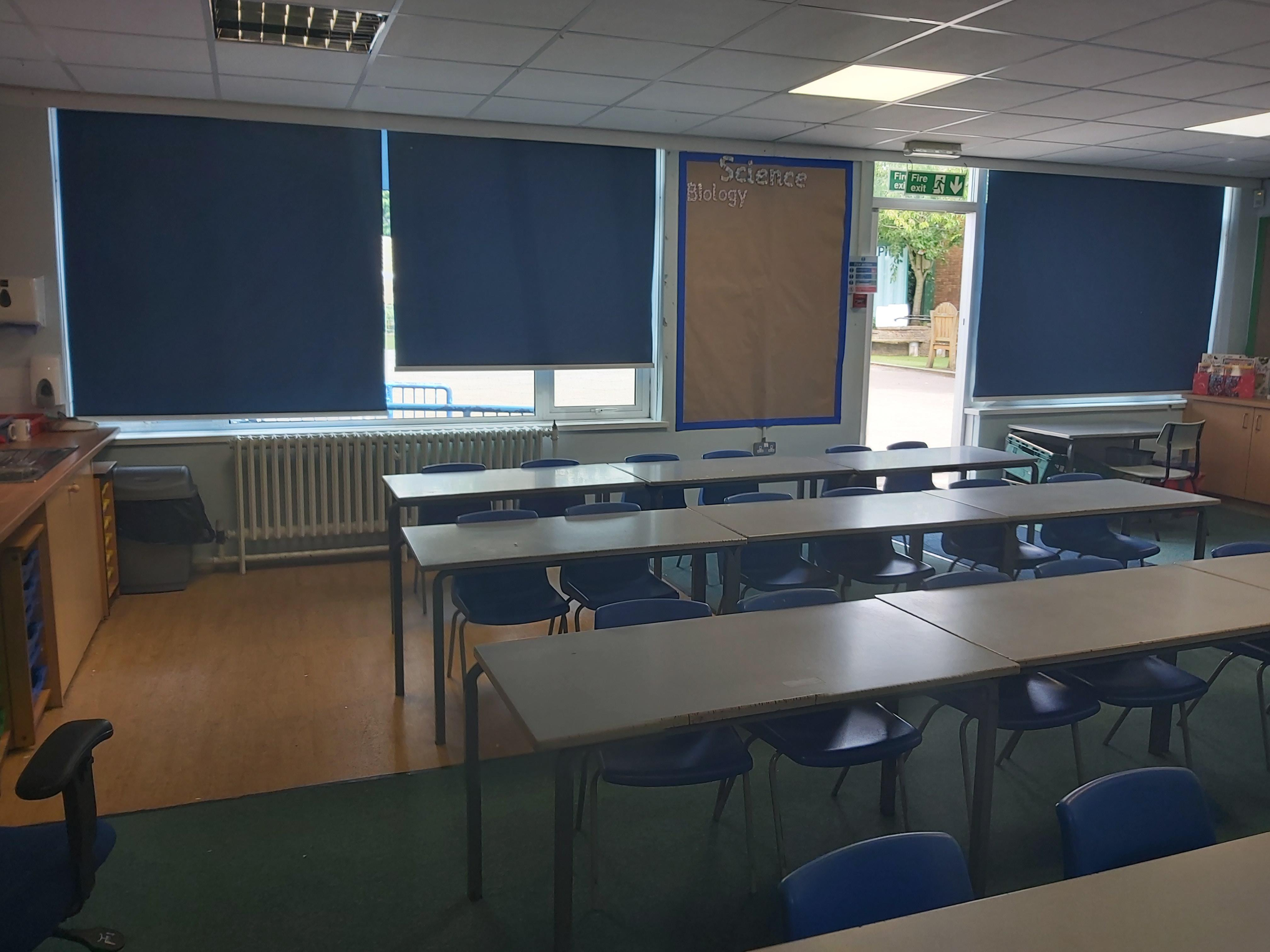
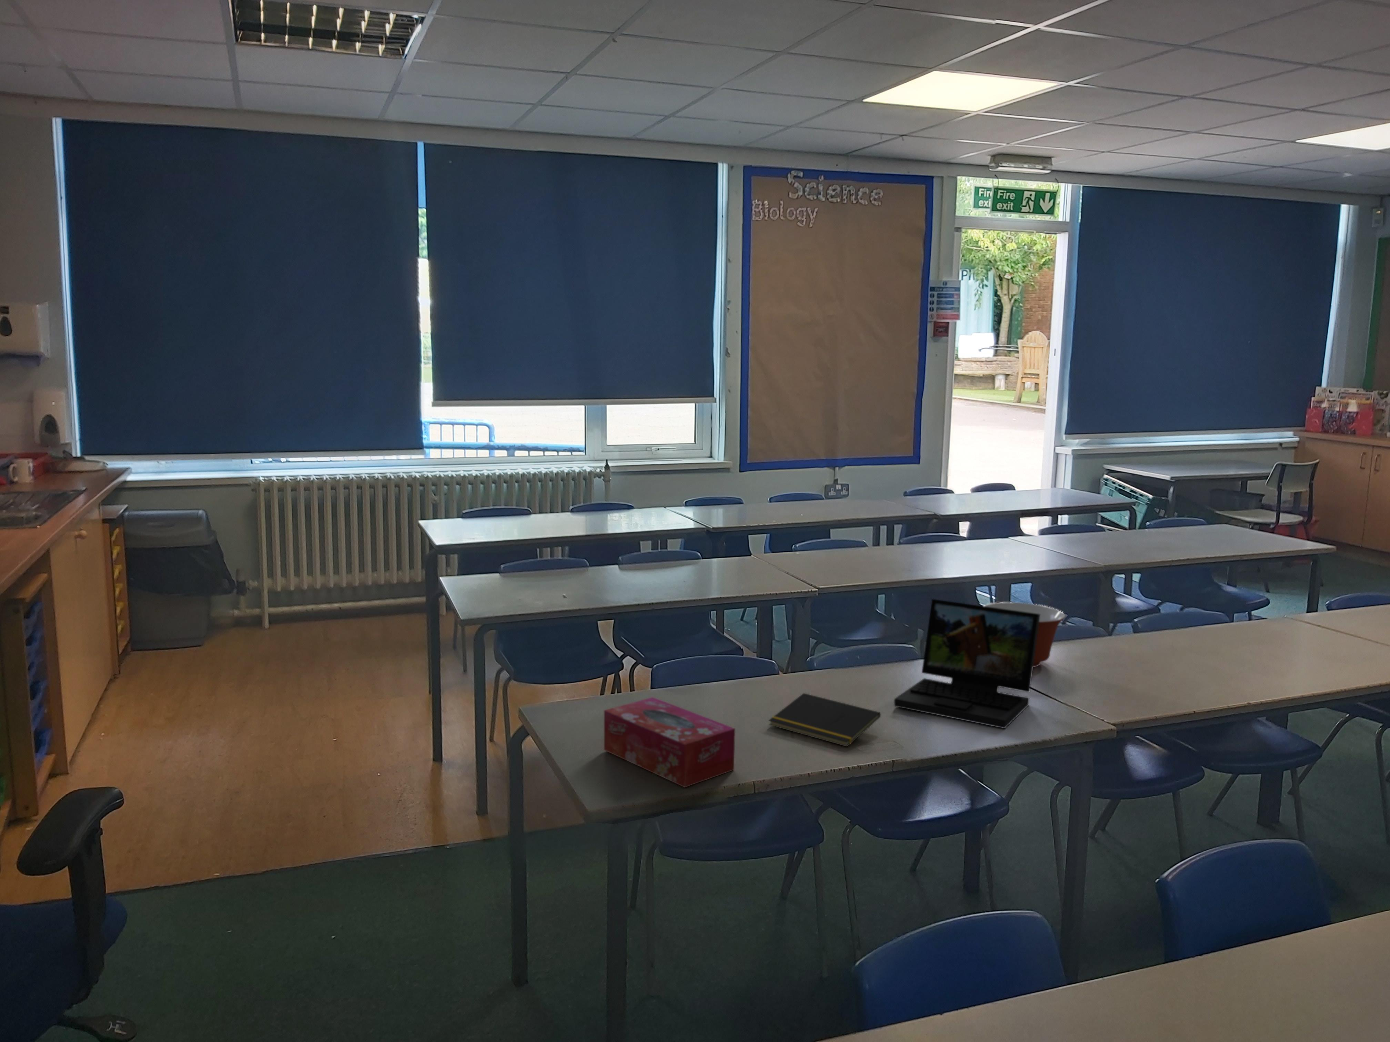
+ laptop (968, 658)
+ tissue box (668, 740)
+ mixing bowl (1036, 639)
+ notepad (824, 718)
